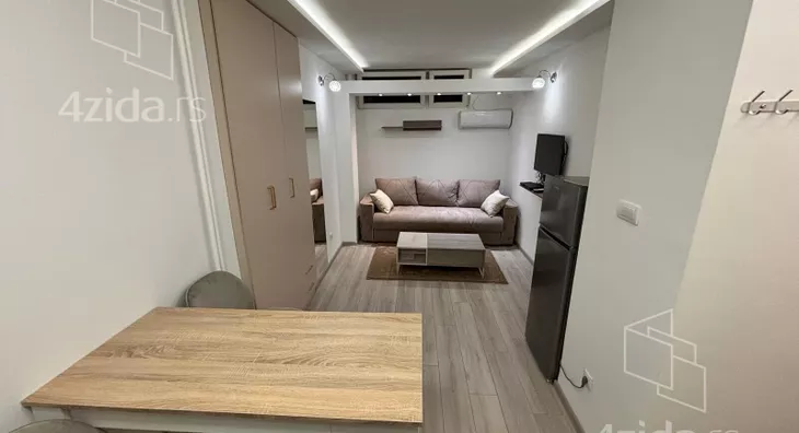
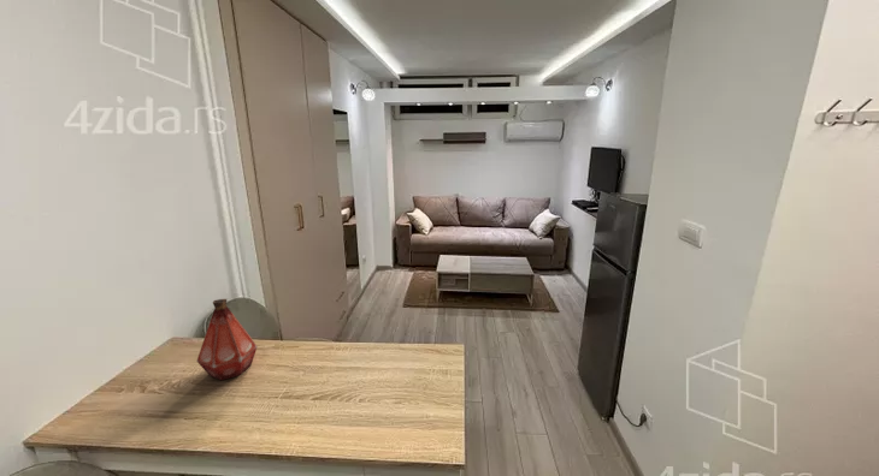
+ bottle (224, 335)
